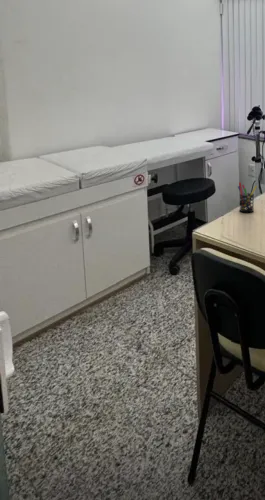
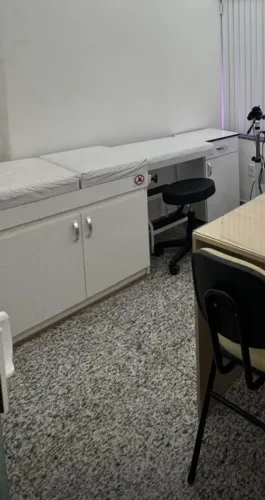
- pen holder (245, 196)
